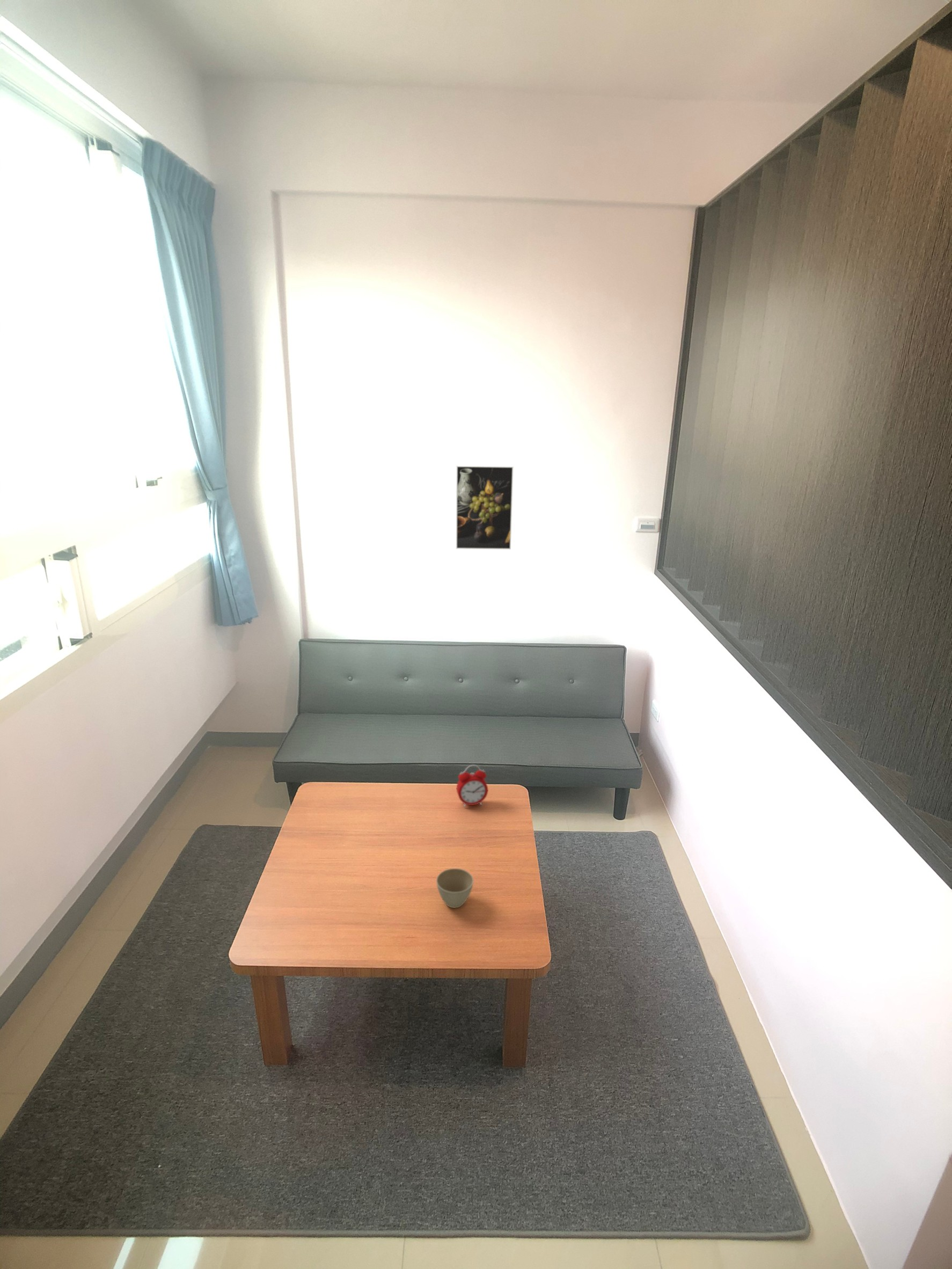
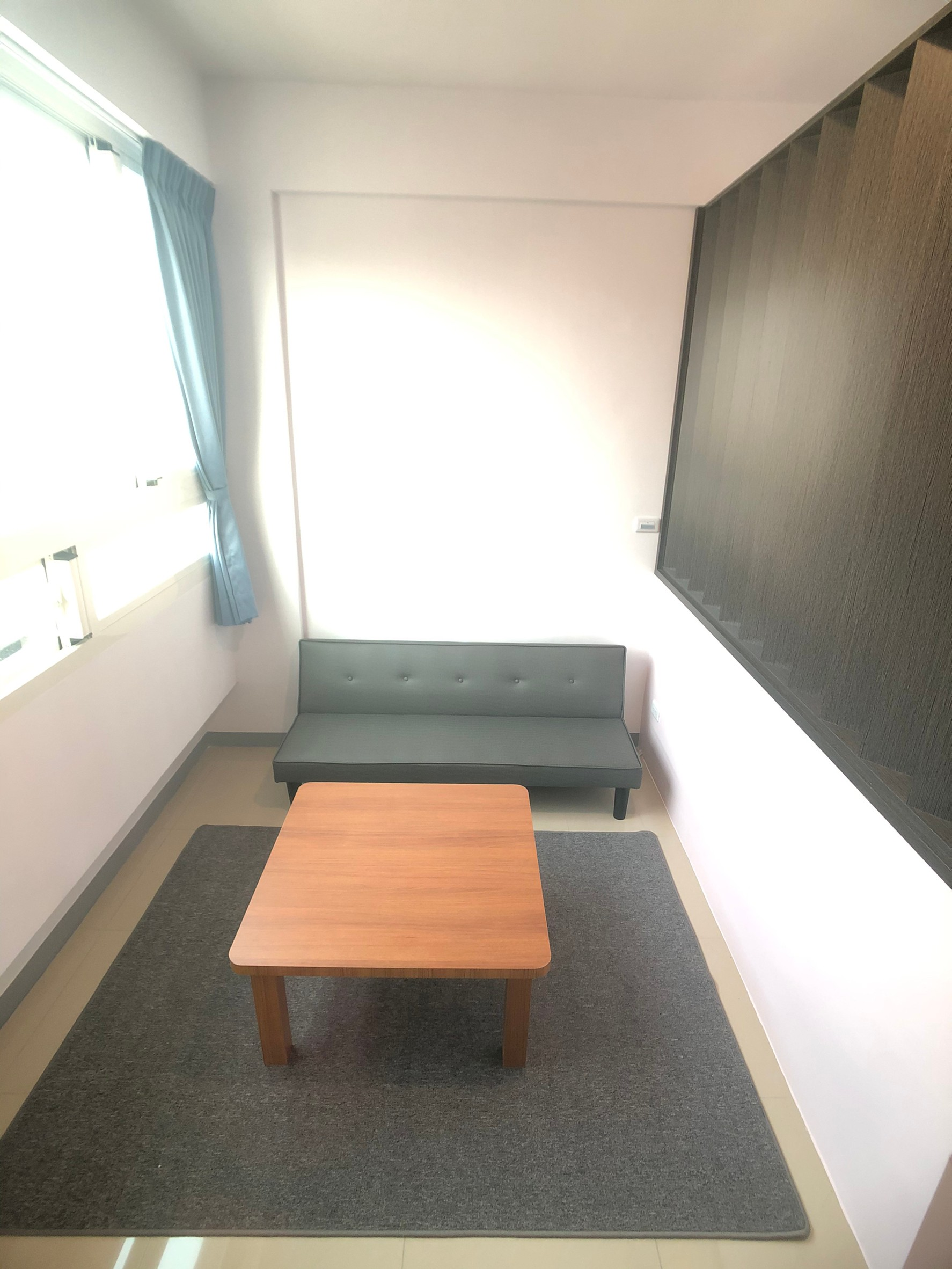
- alarm clock (472, 784)
- flower pot (455, 891)
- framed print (484, 508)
